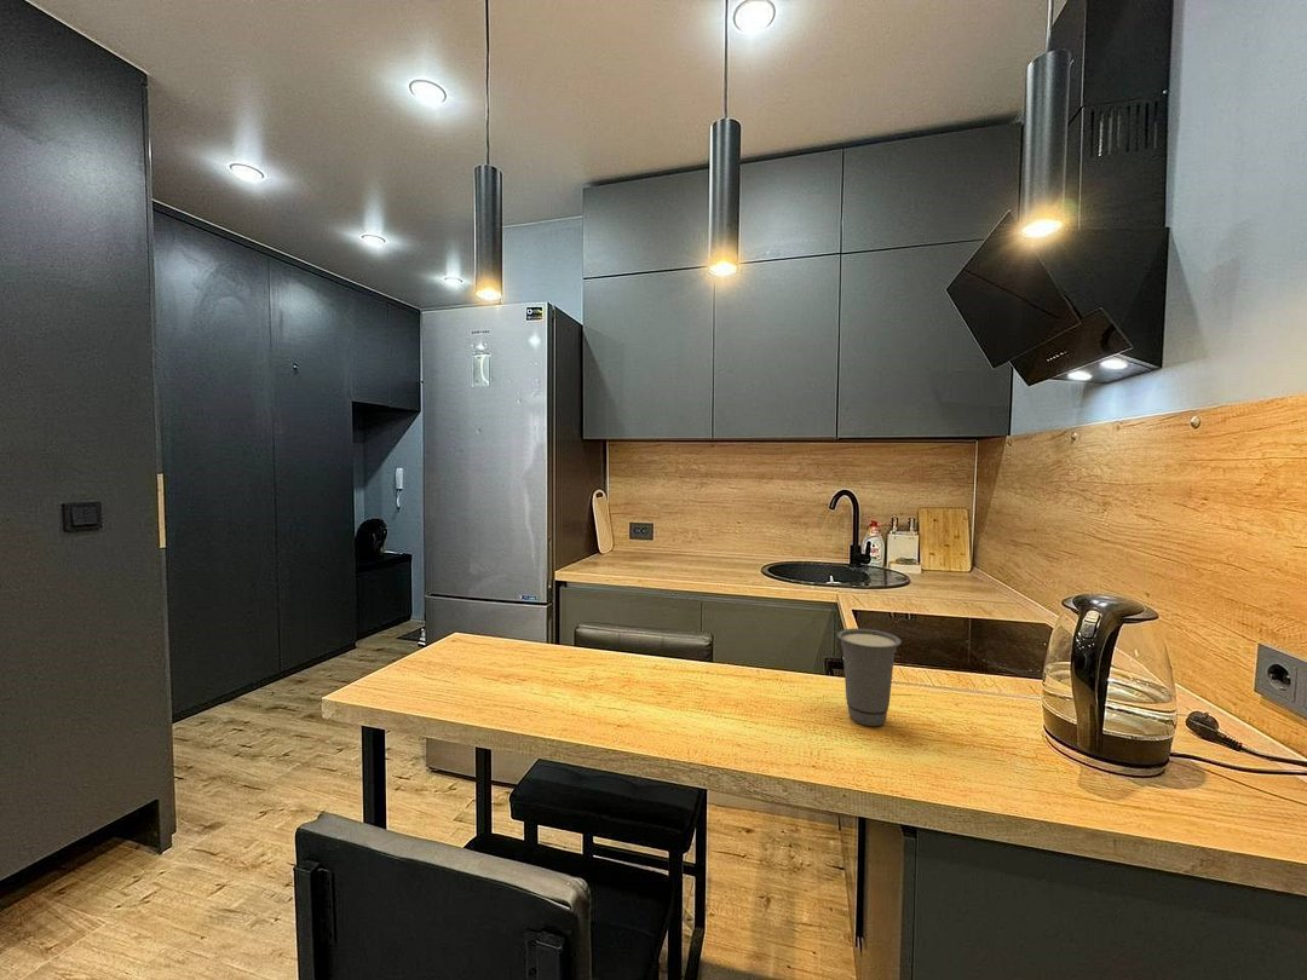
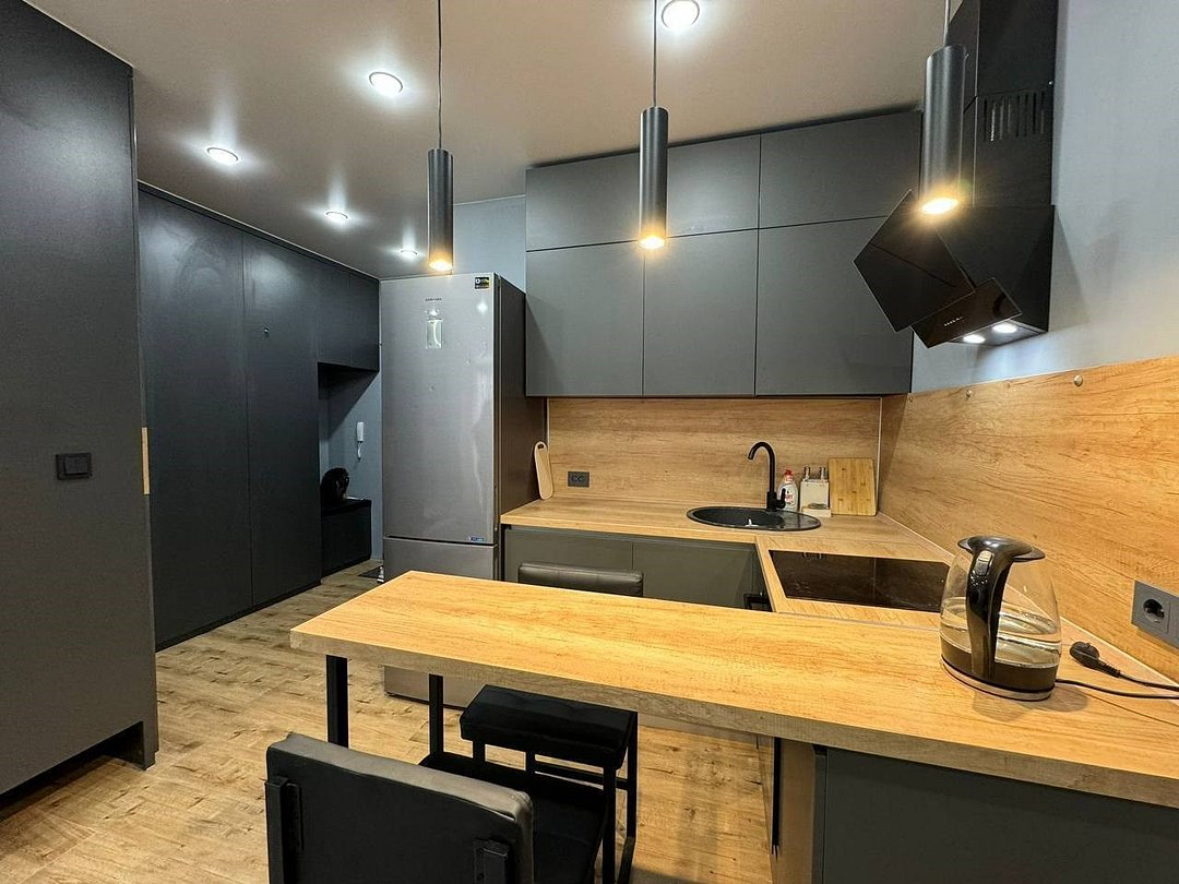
- cup (868, 678)
